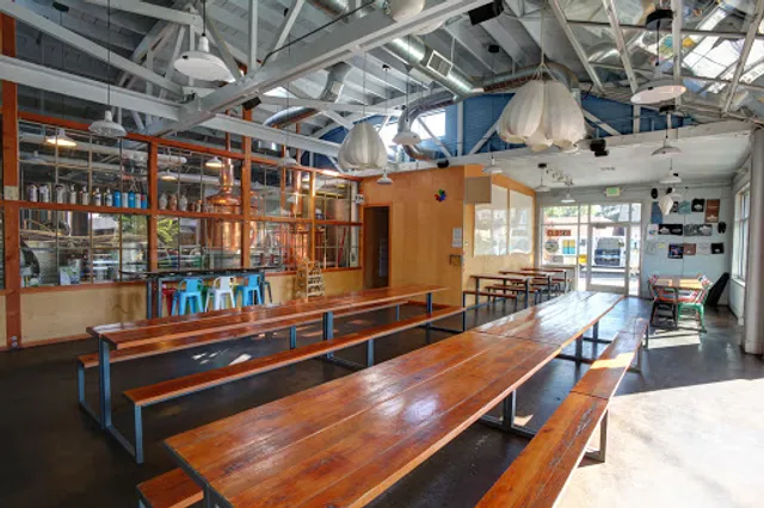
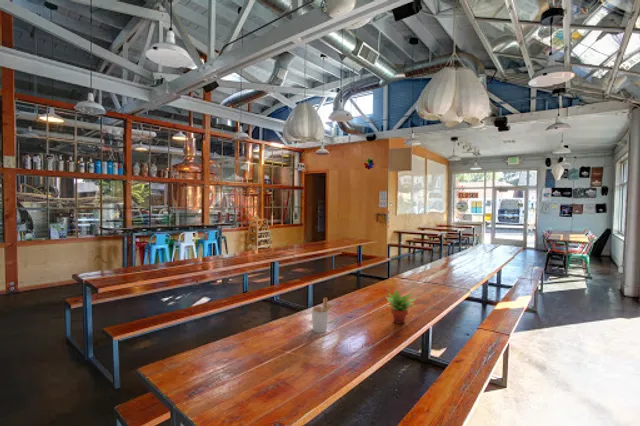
+ succulent plant (400, 307)
+ utensil holder (323, 315)
